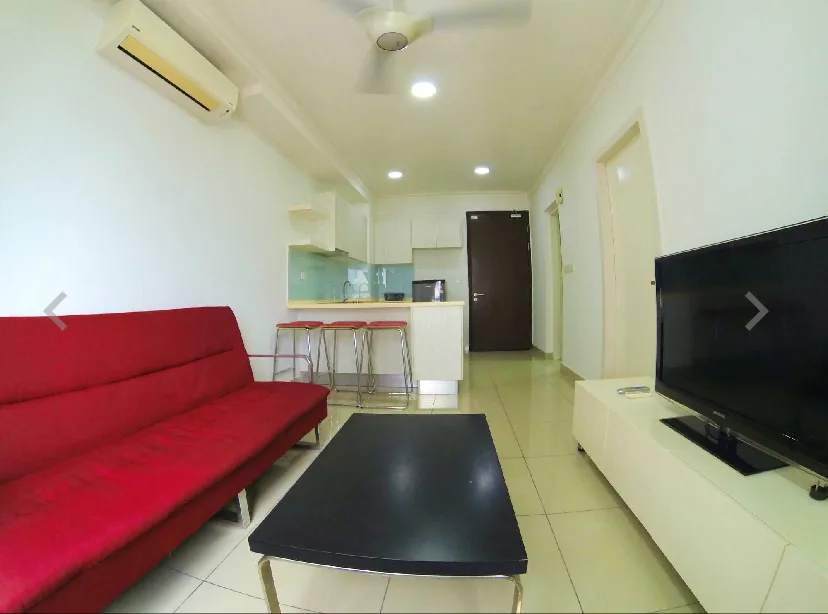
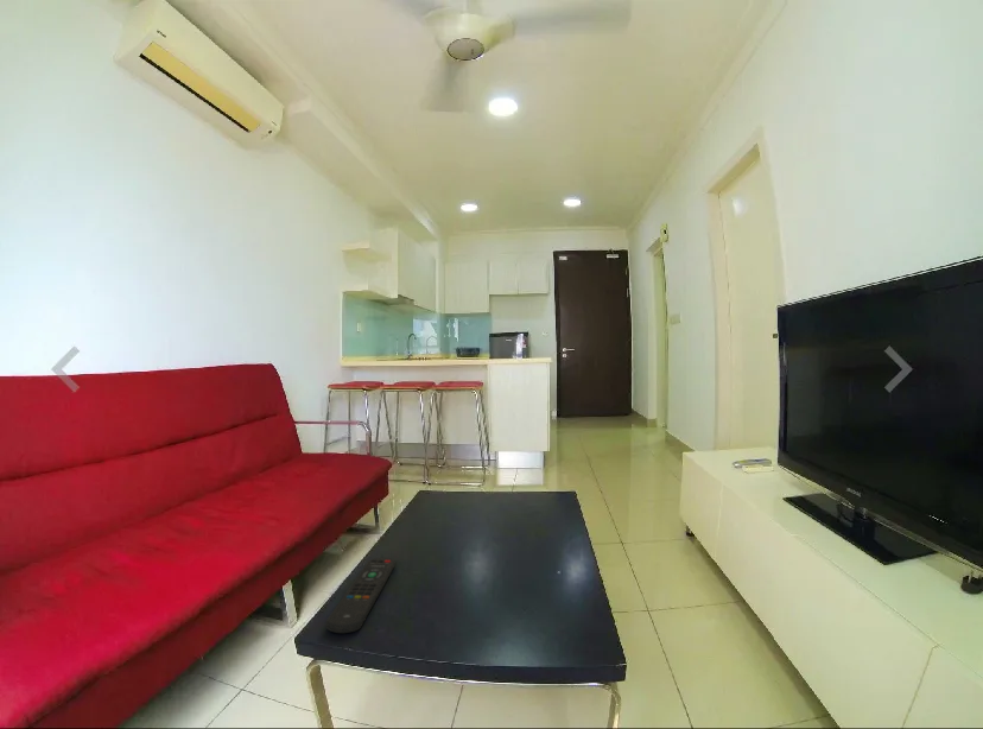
+ remote control (364, 589)
